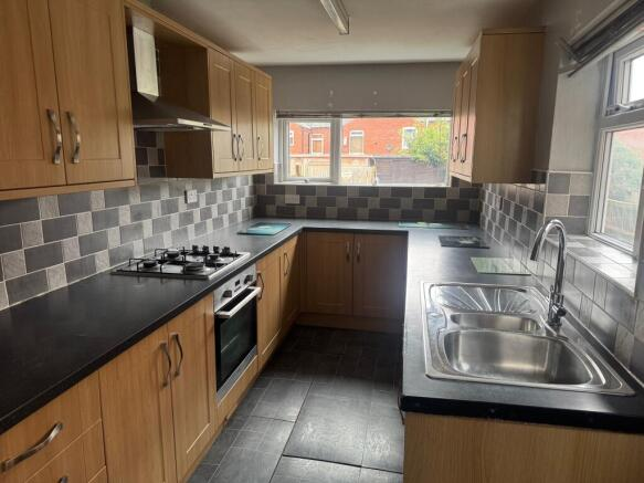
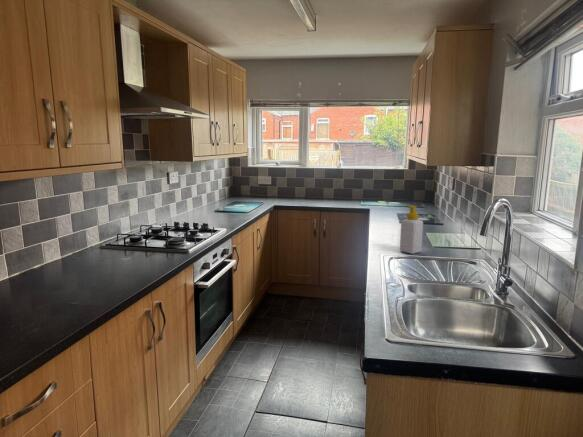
+ soap bottle (411, 229)
